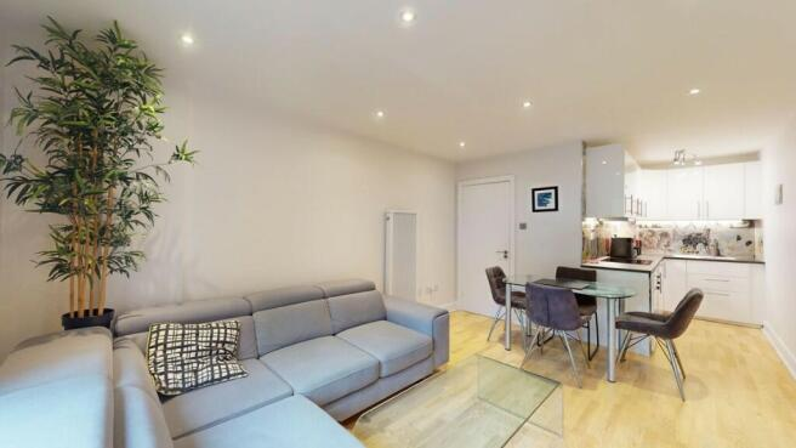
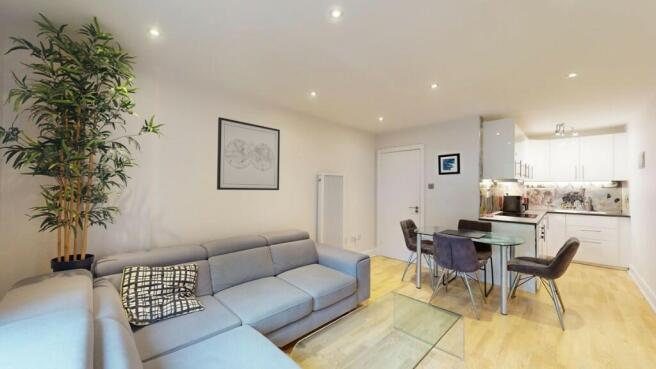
+ wall art (251, 157)
